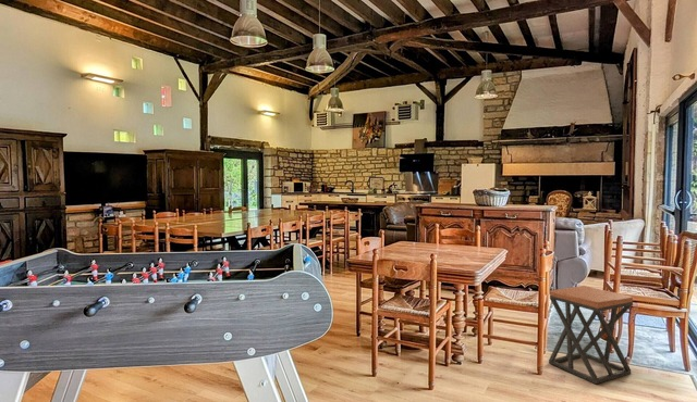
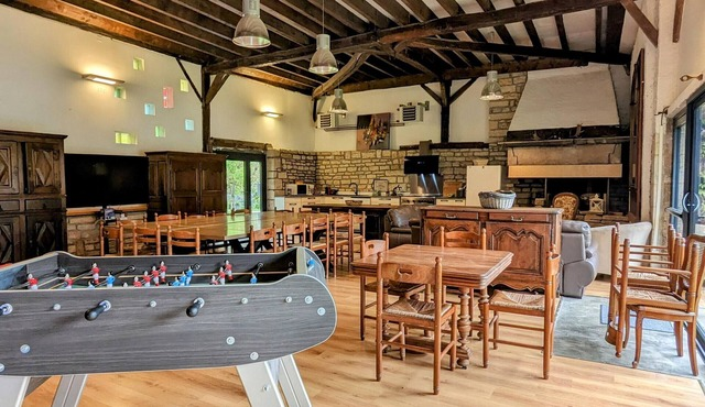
- stool (589, 330)
